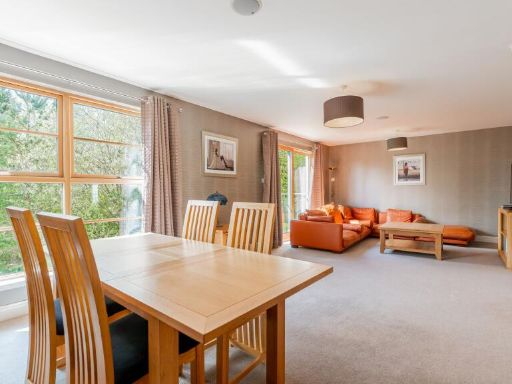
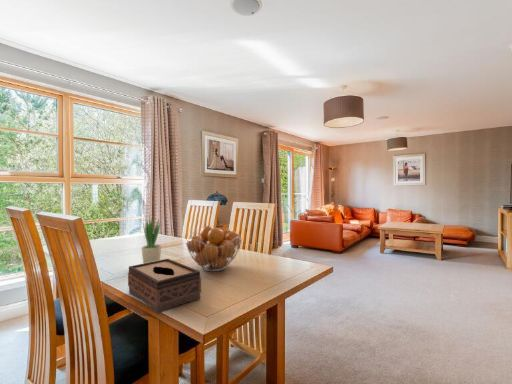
+ potted plant (152, 238)
+ fruit basket (214, 247)
+ tissue box (163, 282)
